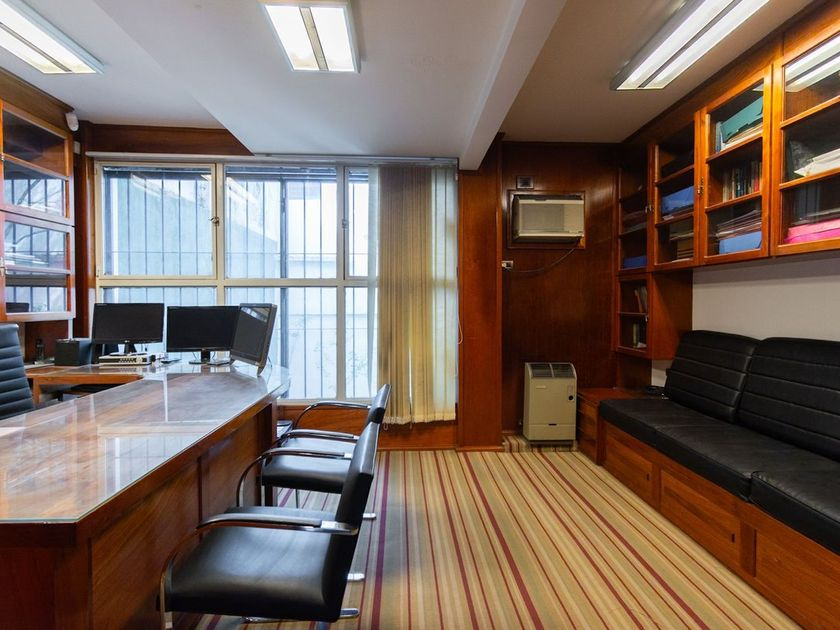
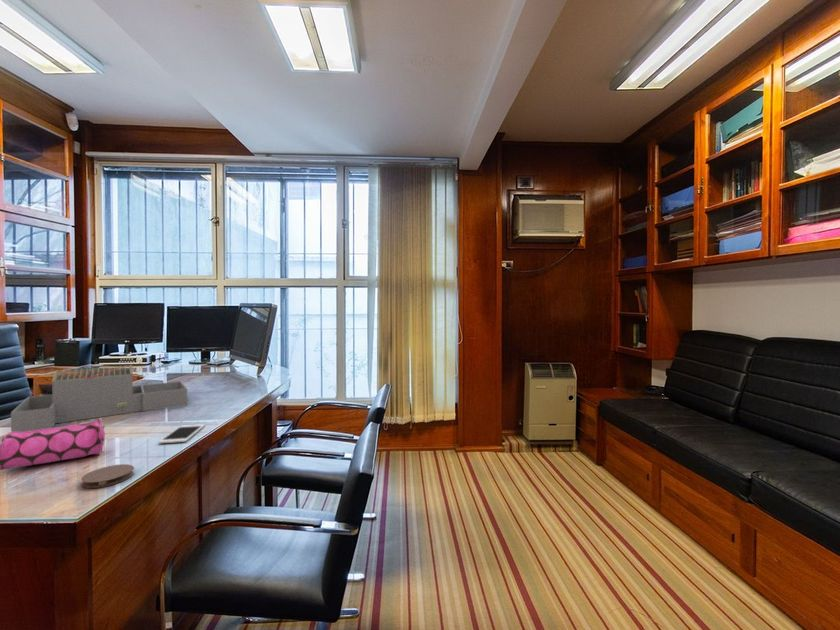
+ architectural model (111, 389)
+ coaster (108, 475)
+ cell phone (183, 433)
+ pencil case (54, 442)
